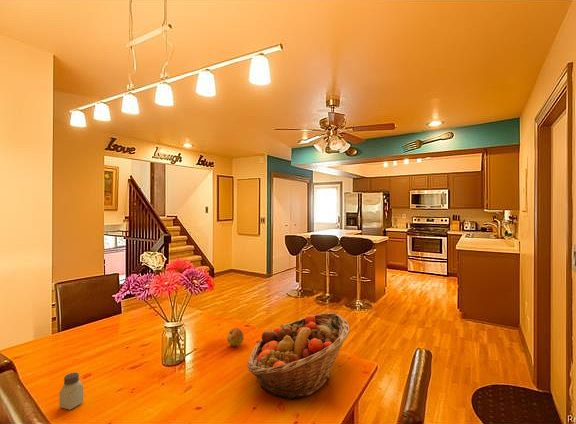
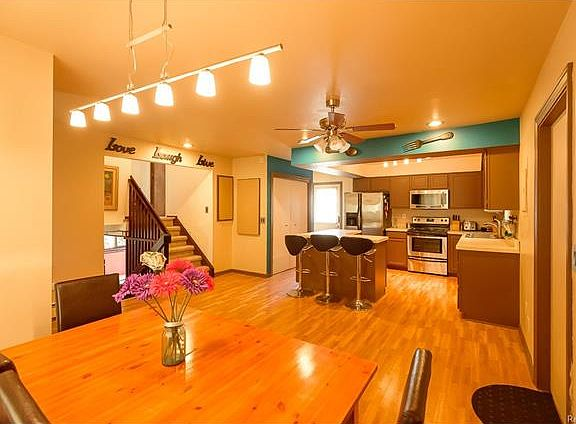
- apple (235, 336)
- fruit basket (299, 348)
- saltshaker (71, 390)
